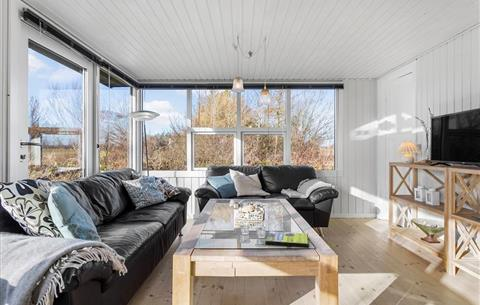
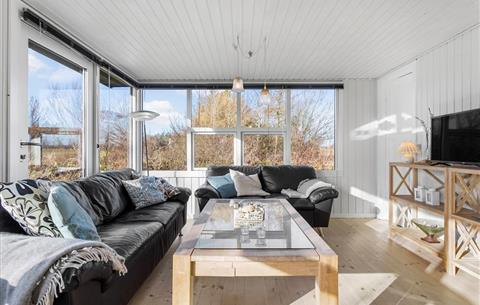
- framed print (287, 238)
